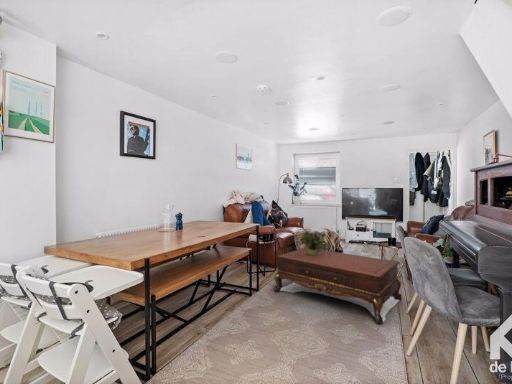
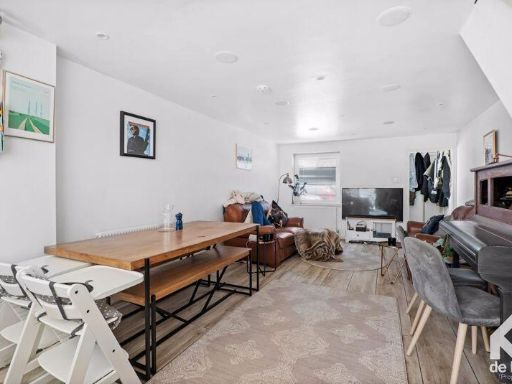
- potted plant (314, 241)
- coffee table (334, 276)
